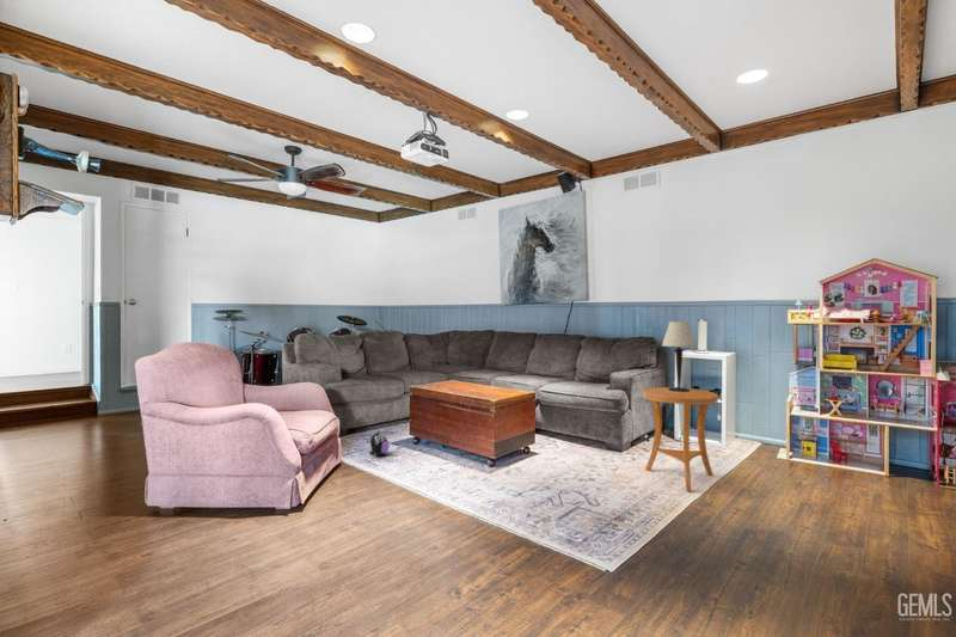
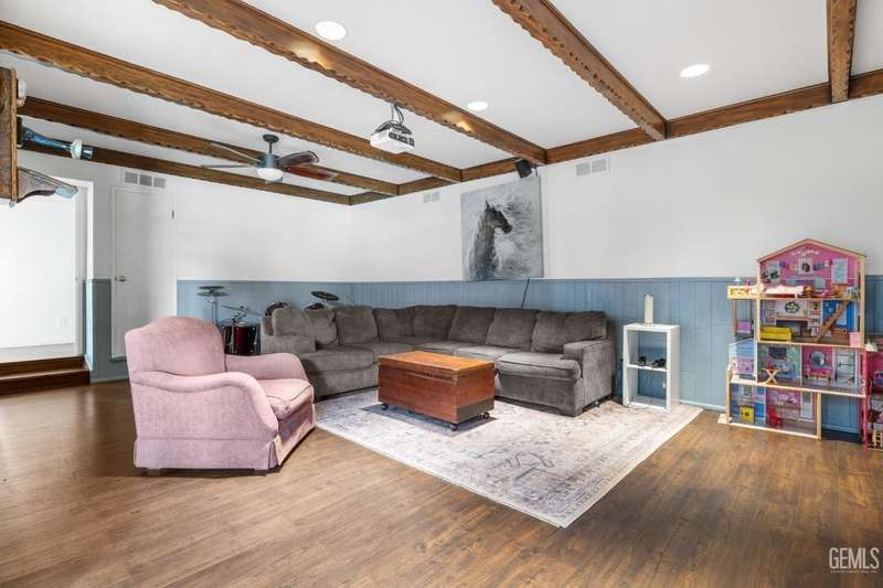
- table lamp (679, 355)
- side table (684, 434)
- plush toy (379, 442)
